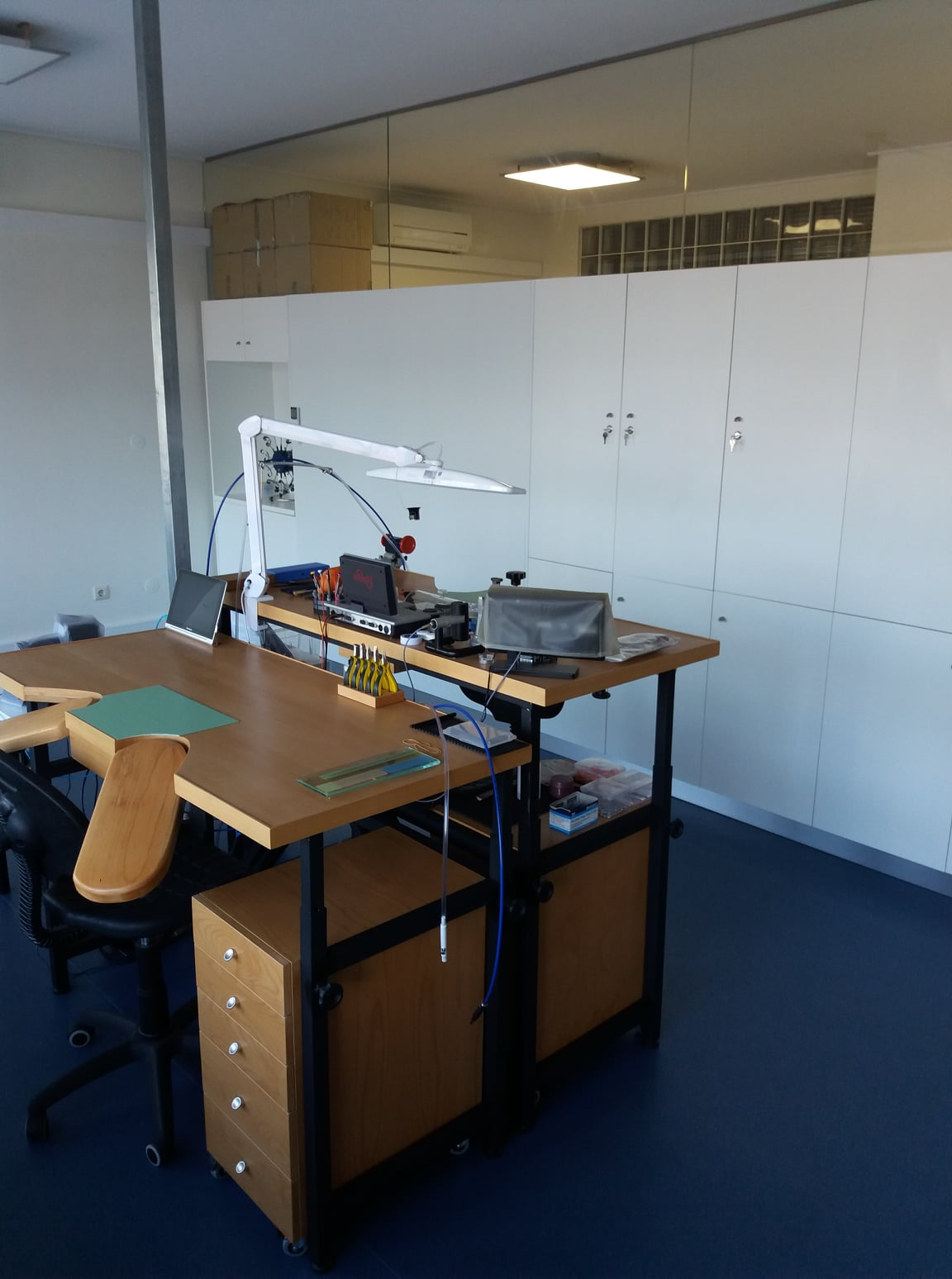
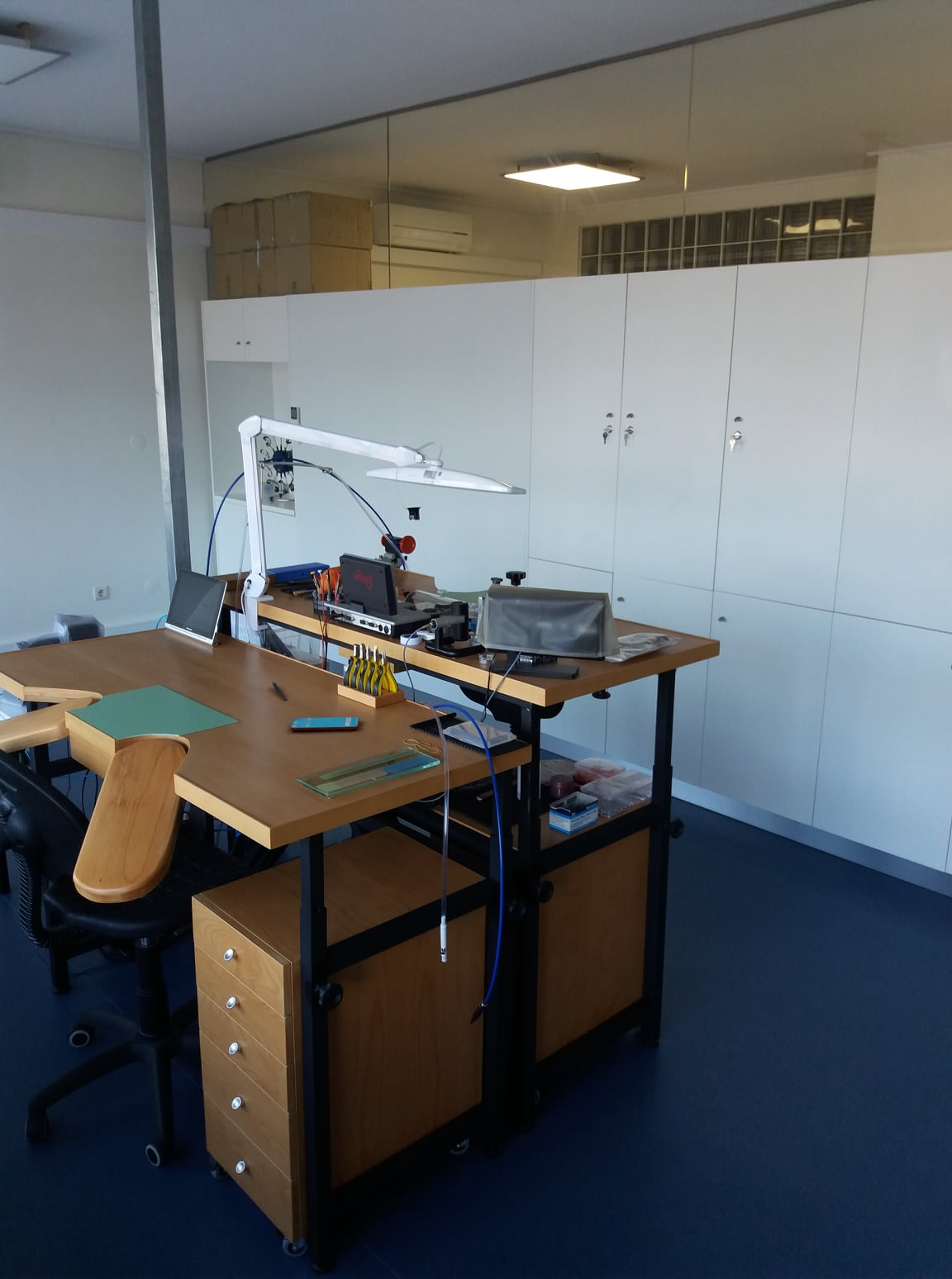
+ pen (278, 690)
+ smartphone (325, 723)
